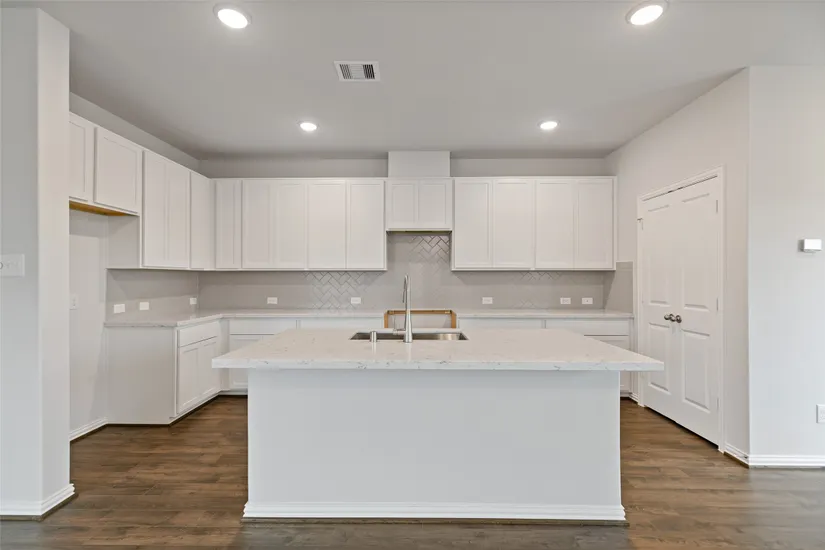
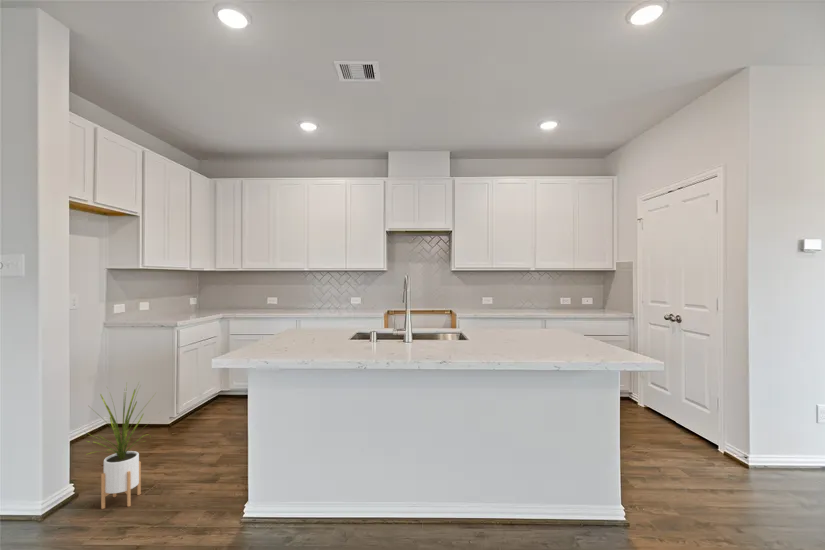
+ house plant (119, 443)
